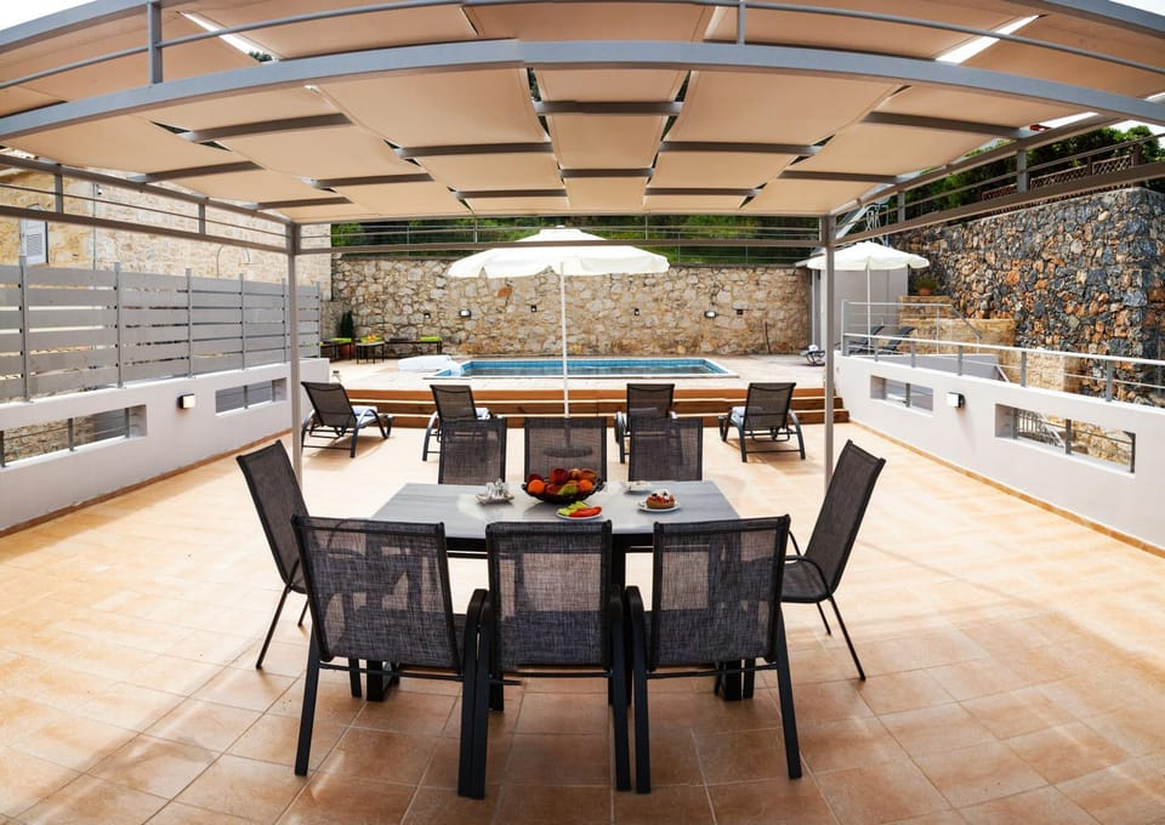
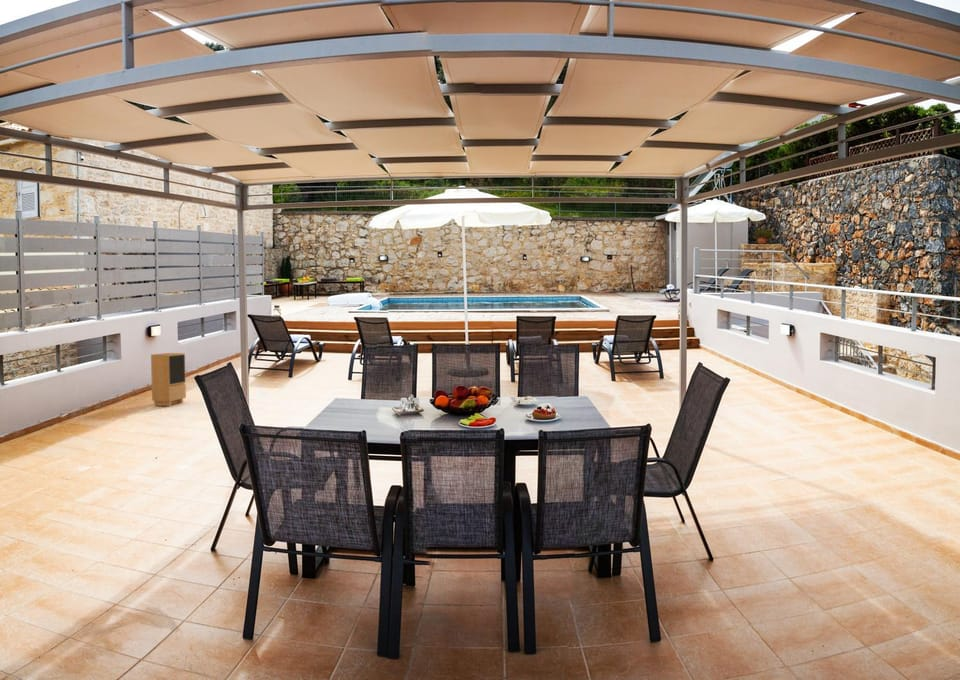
+ speaker (168, 379)
